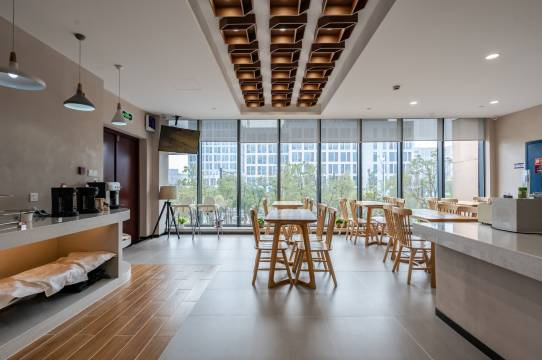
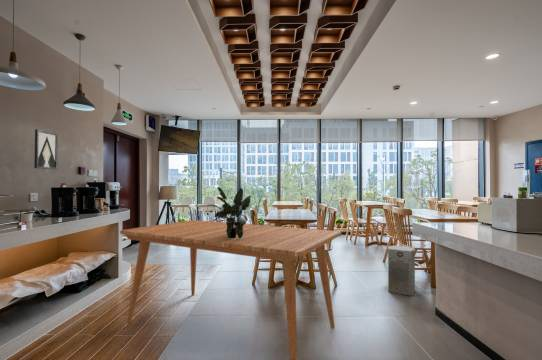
+ fan (401, 268)
+ potted plant (229, 212)
+ wall art (46, 150)
+ dining table (230, 253)
